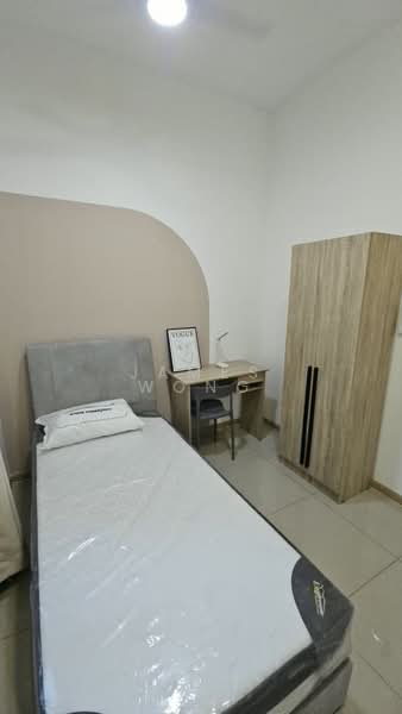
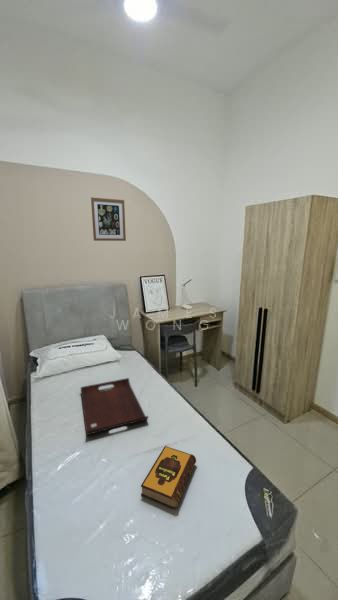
+ hardback book (170, 474)
+ wall art (109, 220)
+ serving tray (111, 403)
